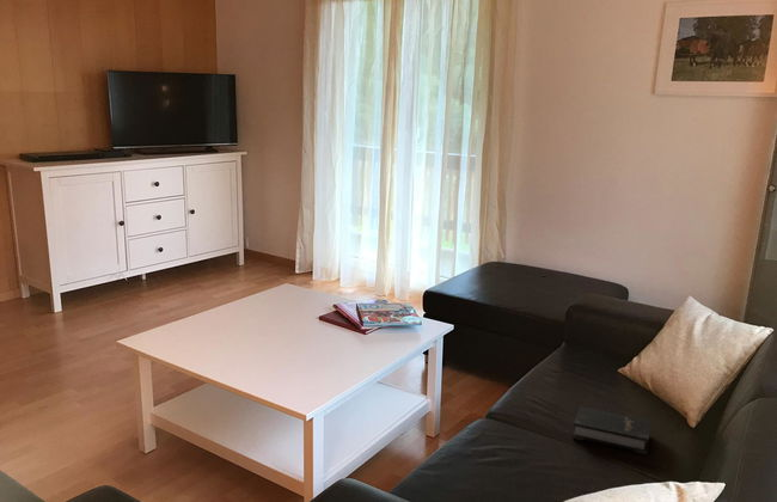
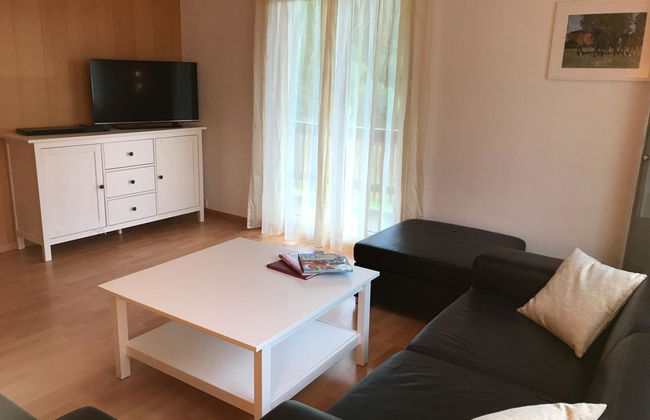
- hardback book (611, 428)
